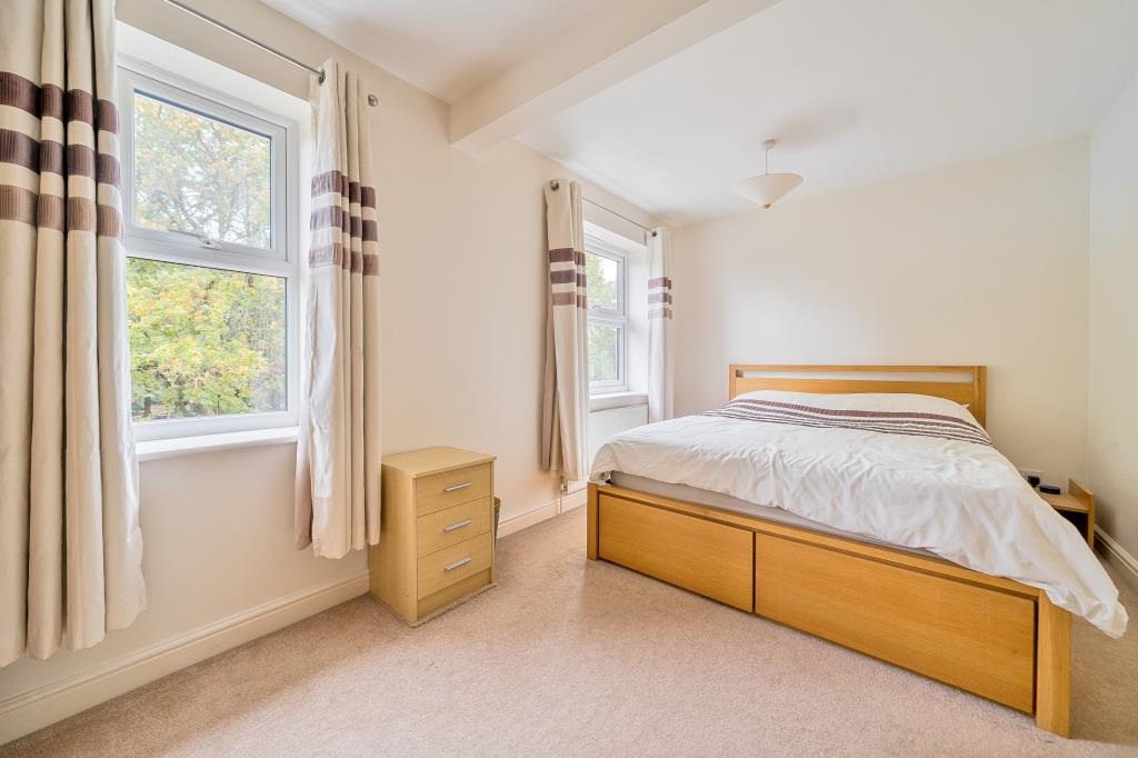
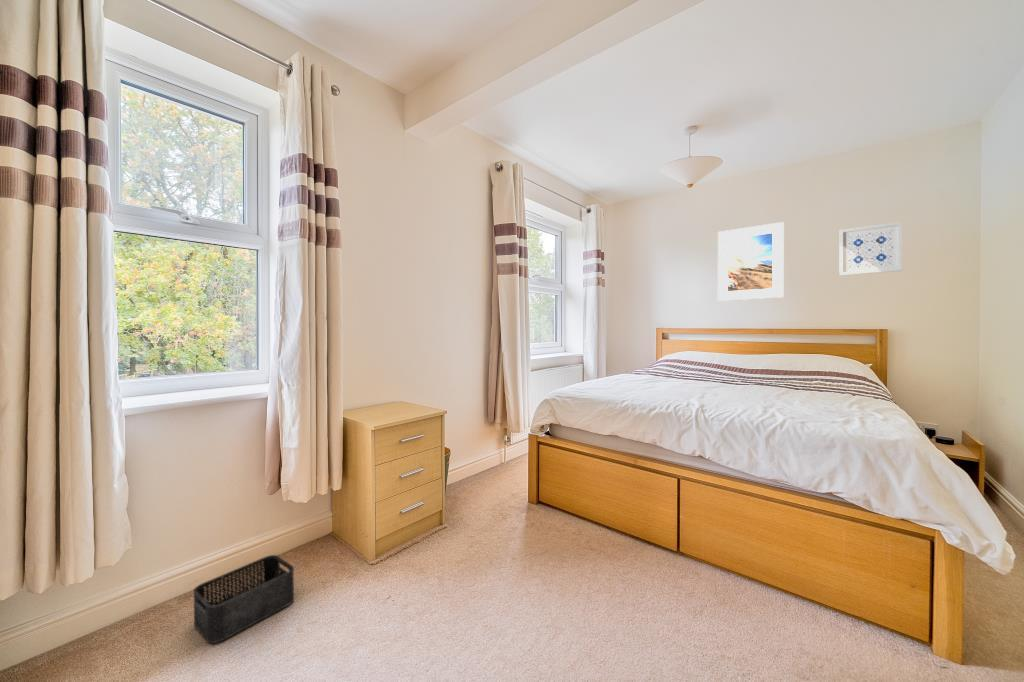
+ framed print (749, 263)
+ storage bin (246, 594)
+ wall art (869, 249)
